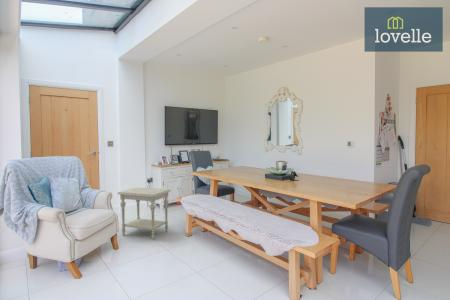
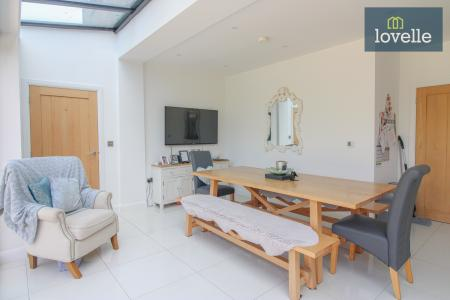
- side table (151, 212)
